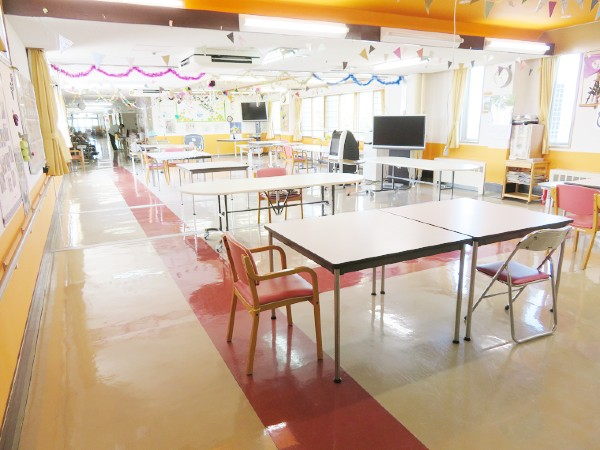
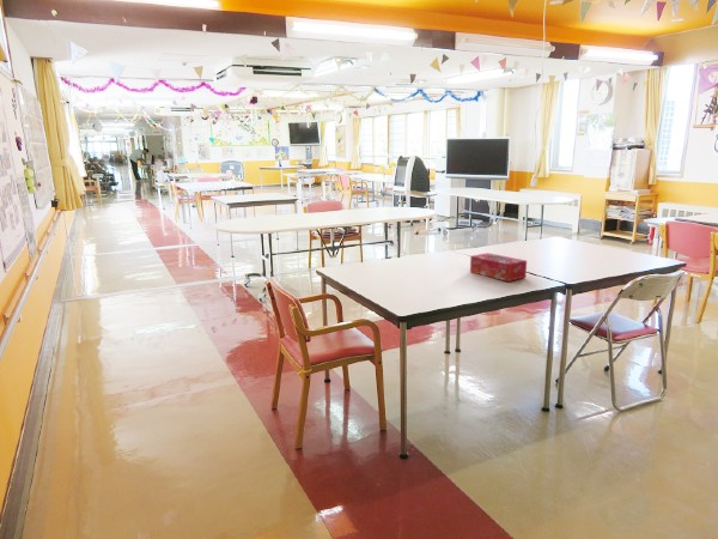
+ tissue box (497, 266)
